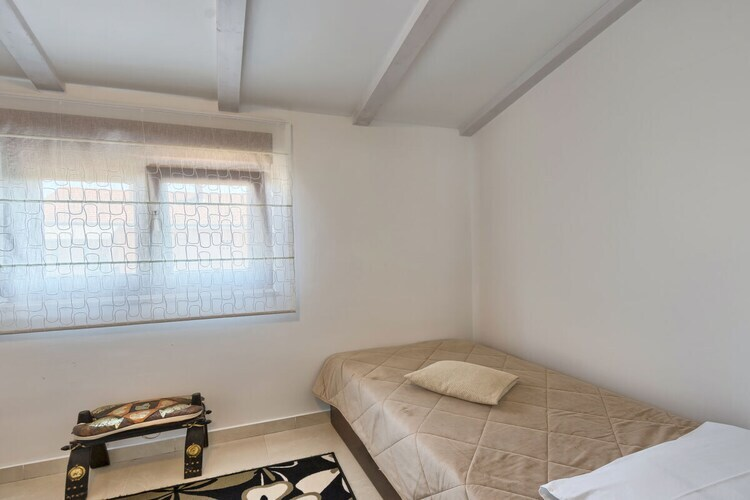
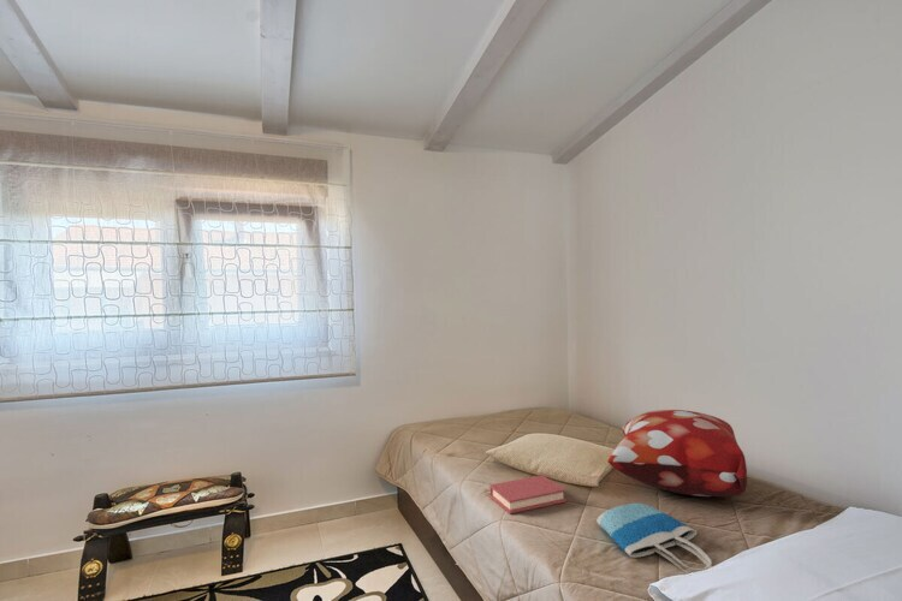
+ decorative pillow (673, 448)
+ tote bag (657, 536)
+ book (527, 493)
